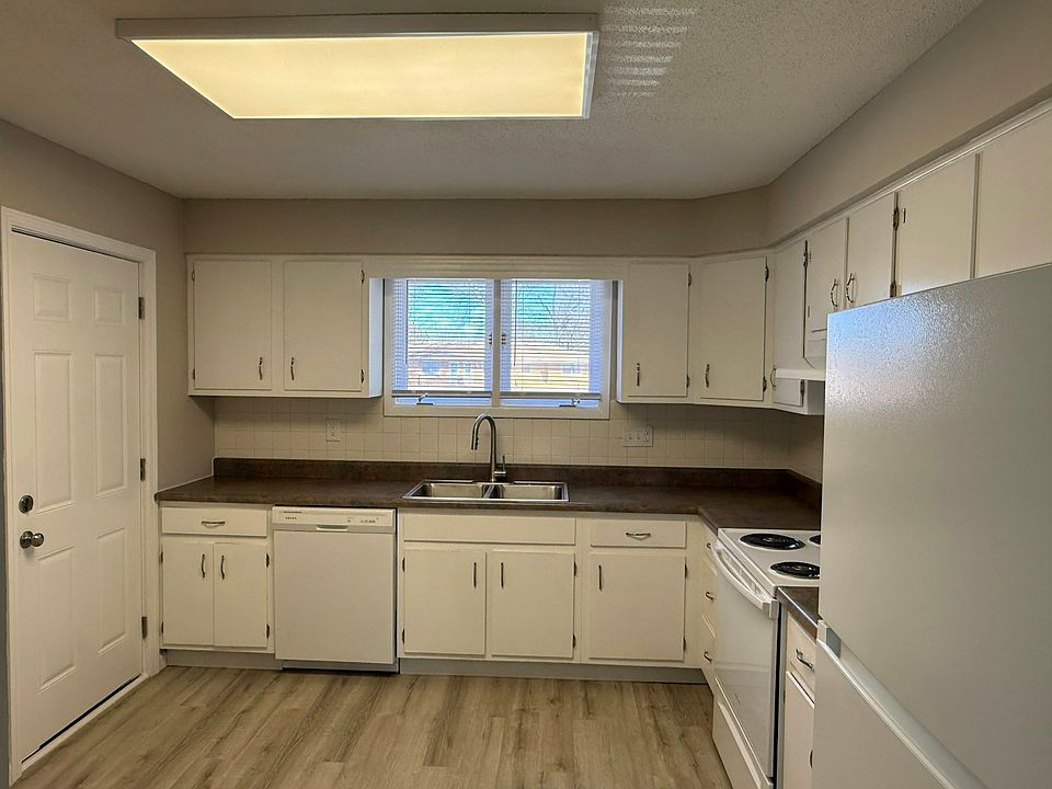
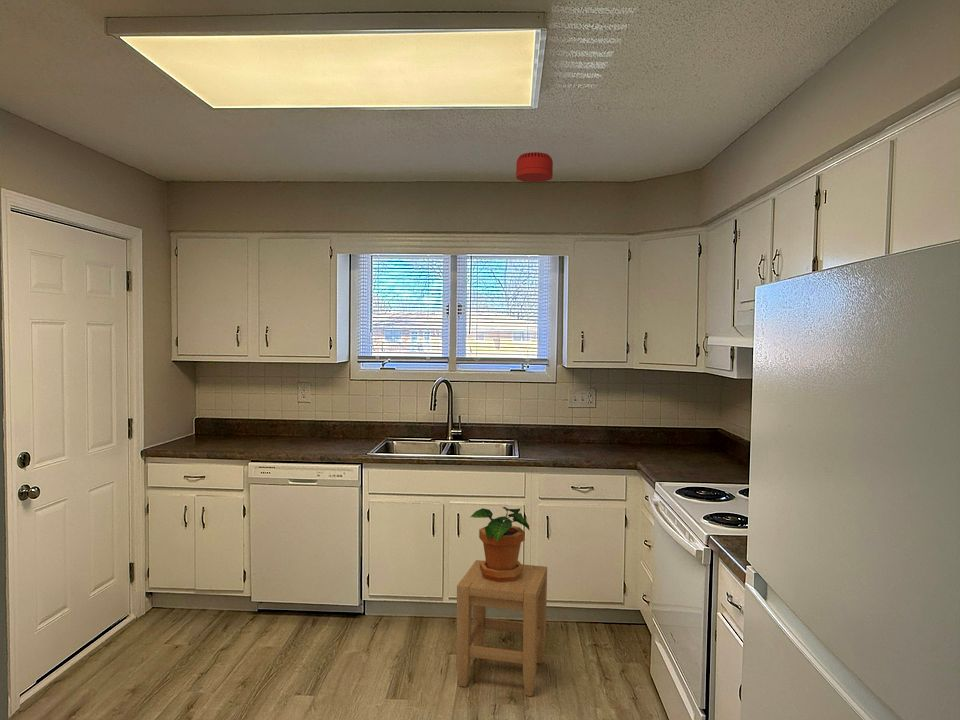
+ smoke detector (534, 166)
+ potted plant (497, 543)
+ stool (503, 624)
